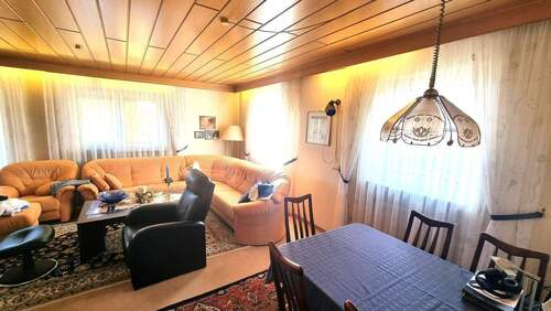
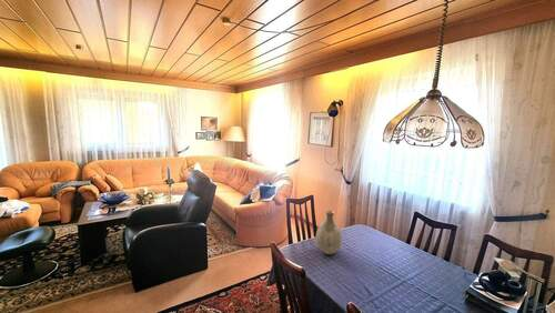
+ vase (329, 231)
